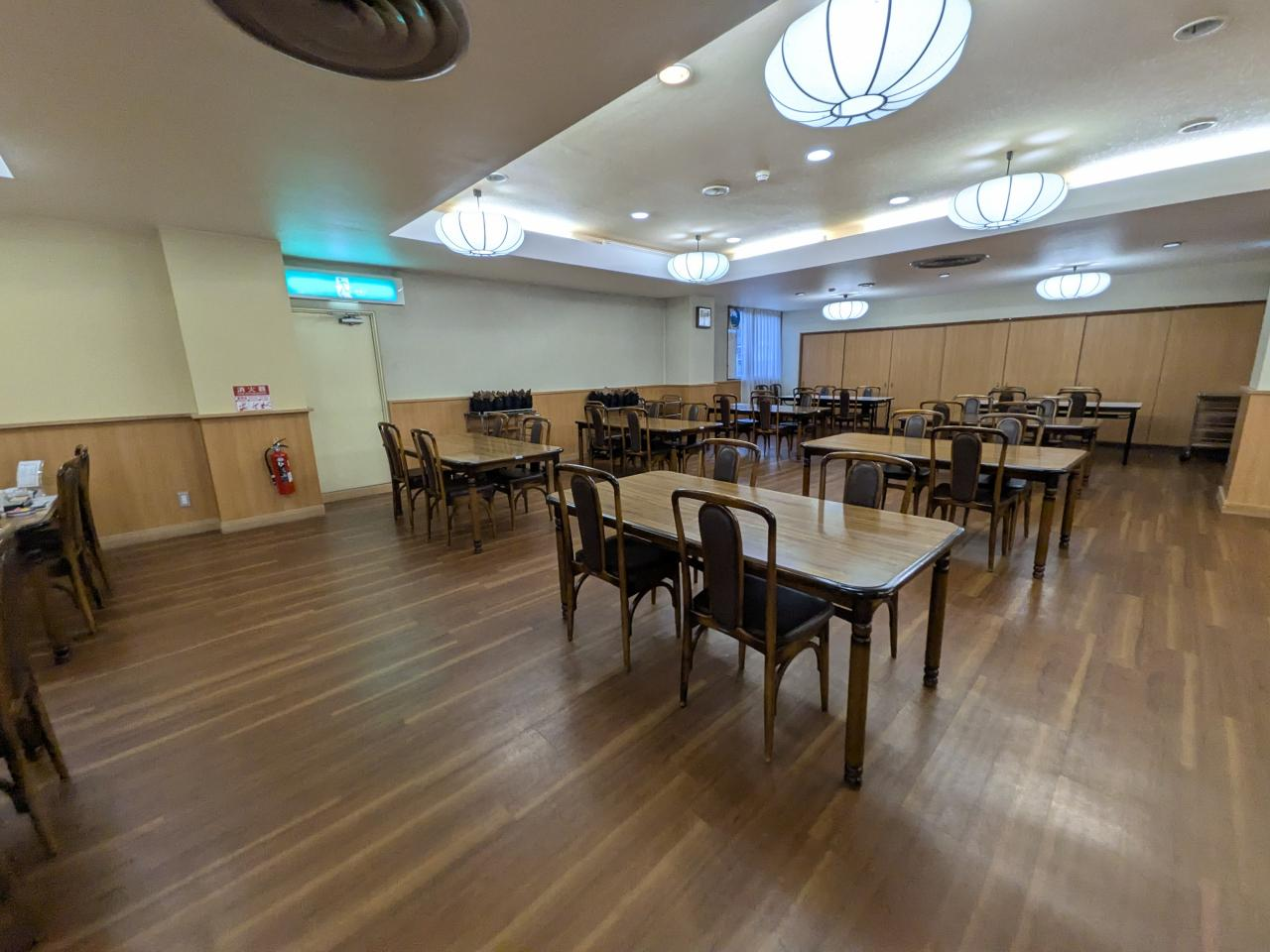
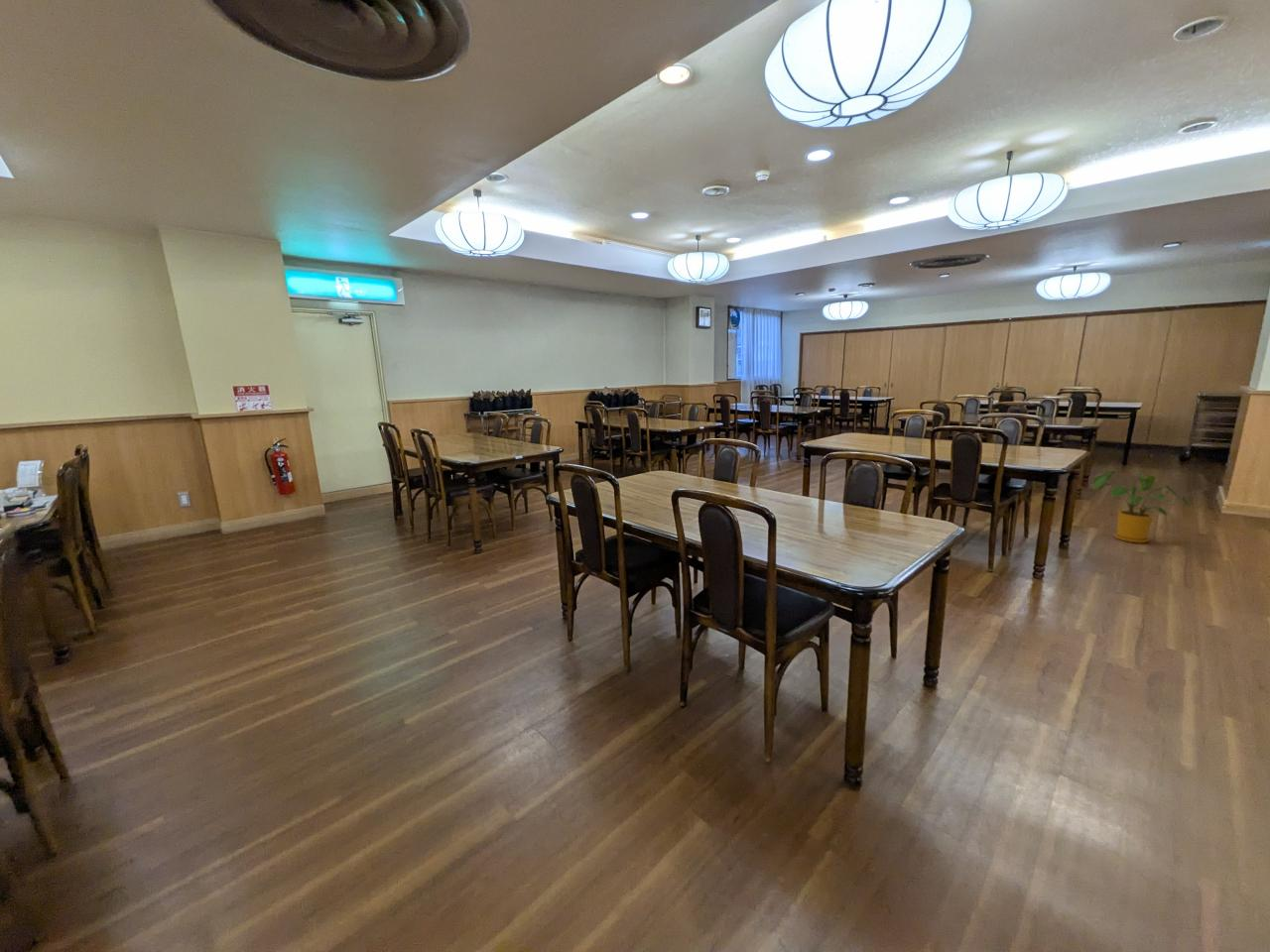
+ house plant (1133, 507)
